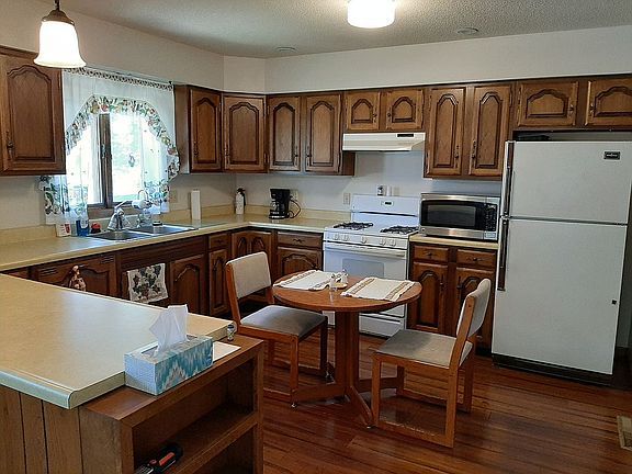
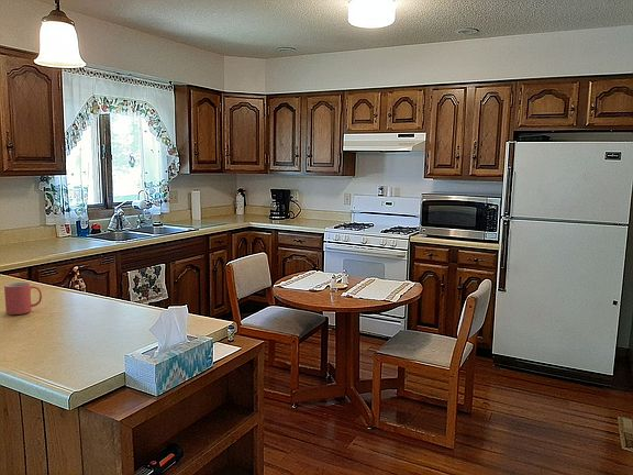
+ mug (23, 297)
